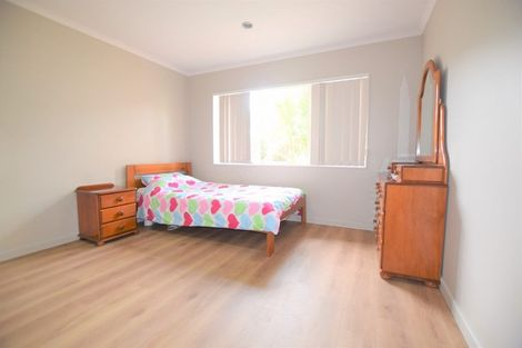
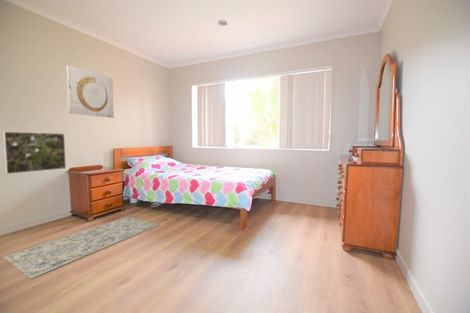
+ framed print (37, 151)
+ wall art (92, 94)
+ rug (94, 238)
